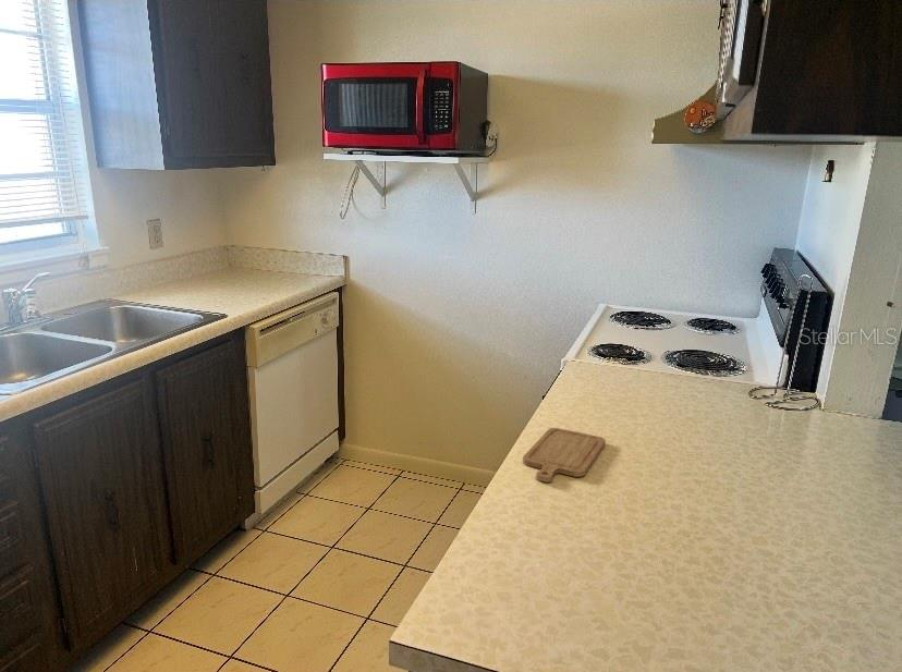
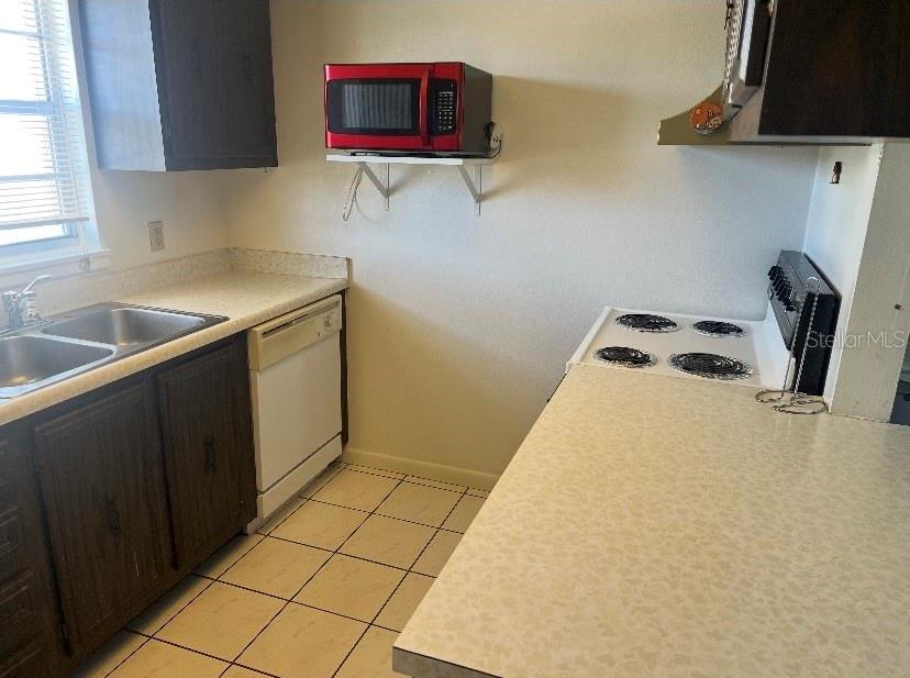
- chopping board (561, 454)
